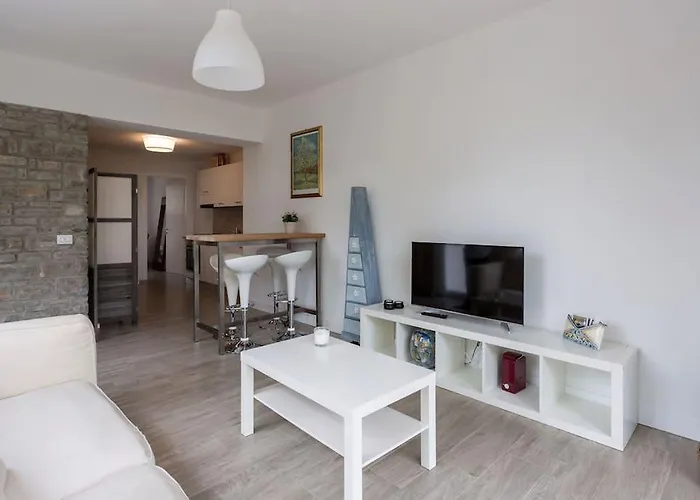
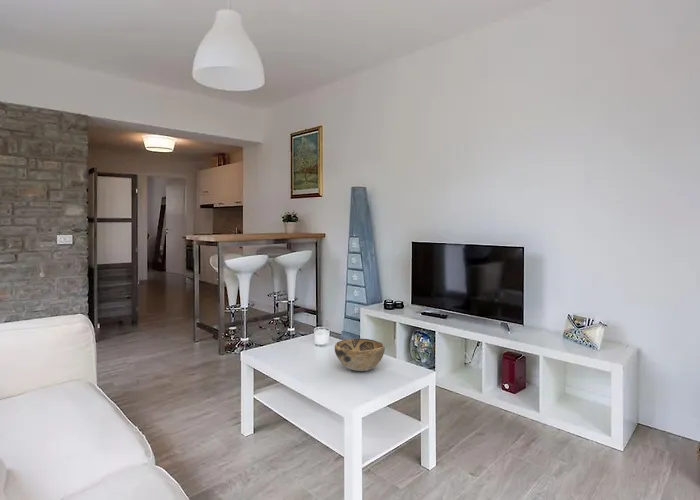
+ decorative bowl (359, 356)
